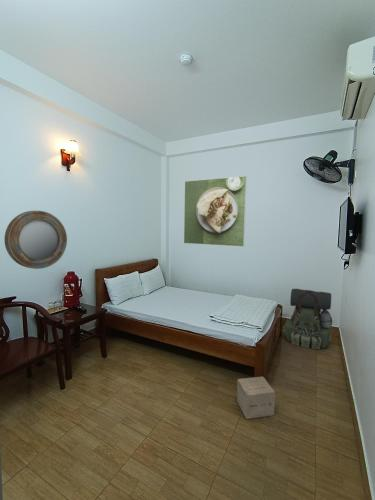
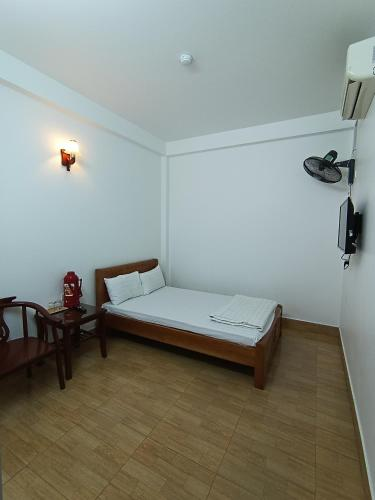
- home mirror (39, 239)
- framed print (213, 212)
- cardboard box (255, 396)
- backpack (307, 314)
